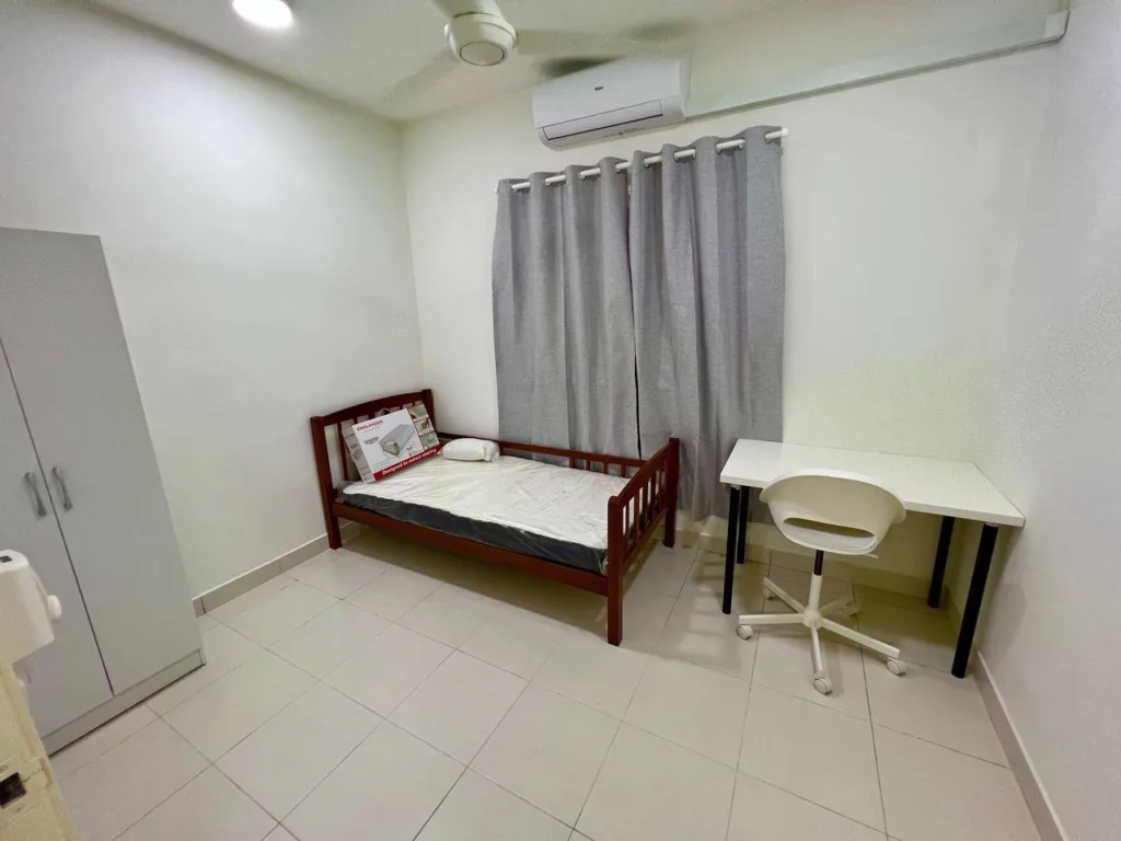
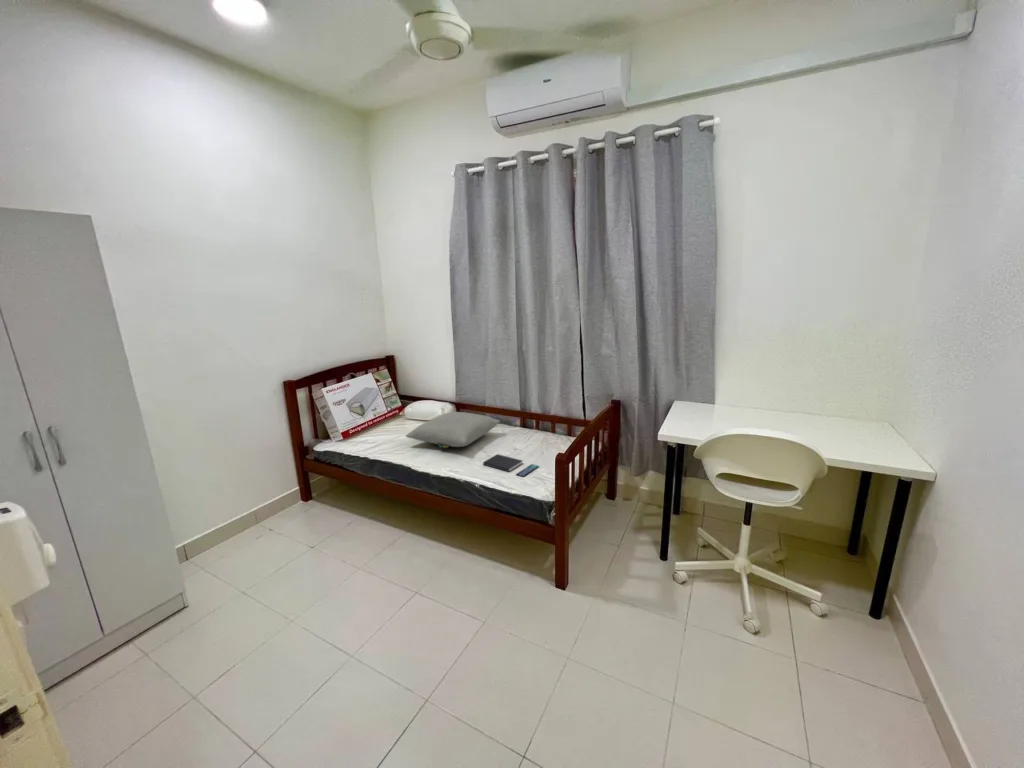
+ book (510, 464)
+ pillow (454, 428)
